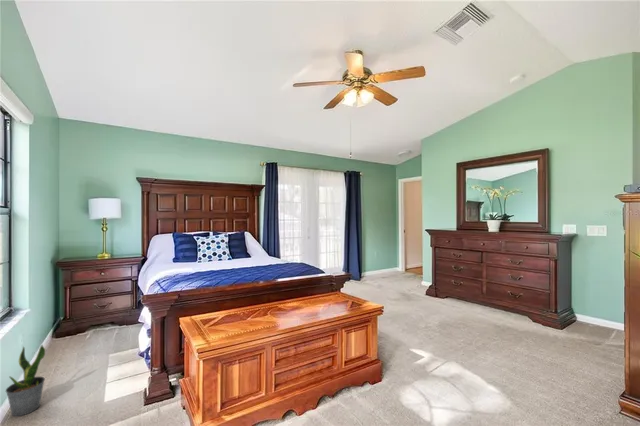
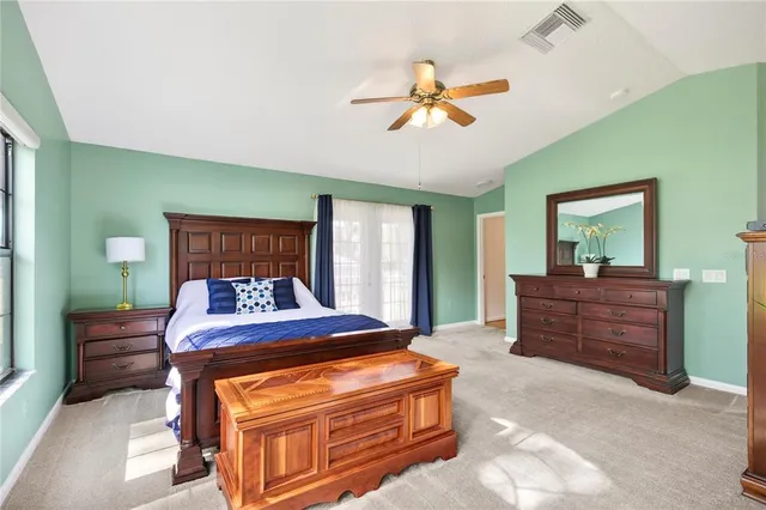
- potted plant (25, 378)
